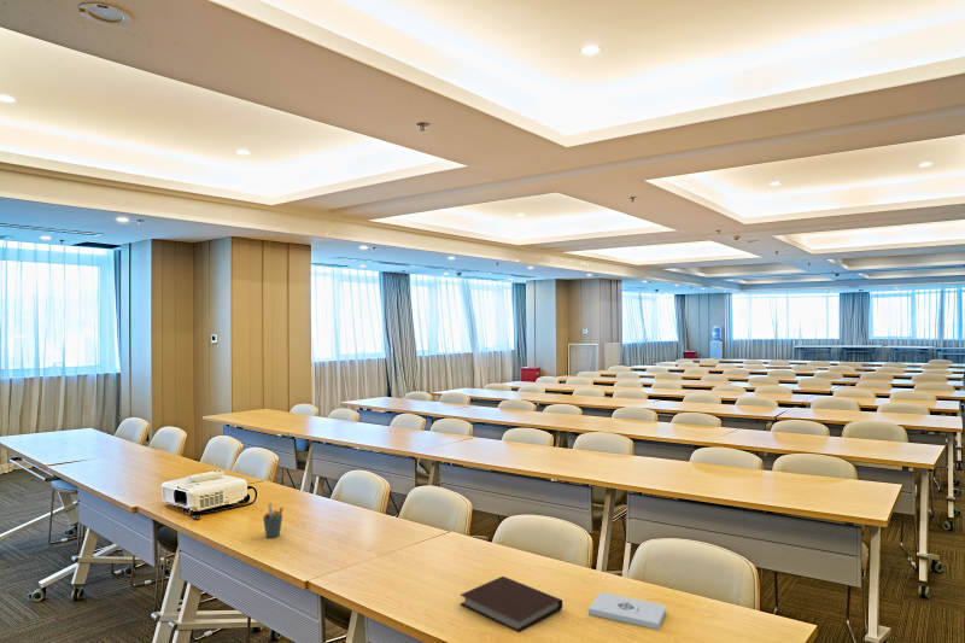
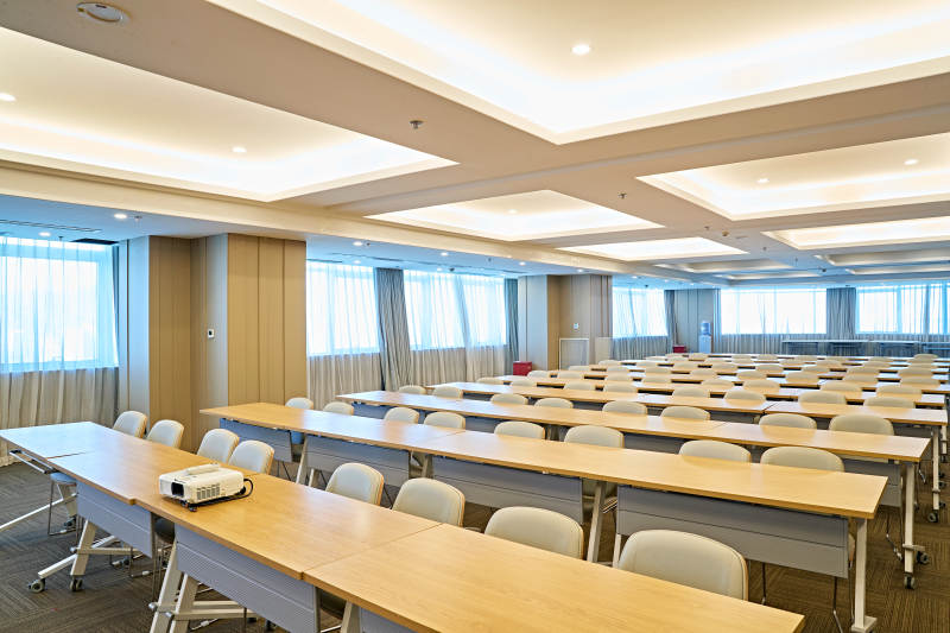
- notebook (510, 601)
- notepad (627, 609)
- pen holder (273, 520)
